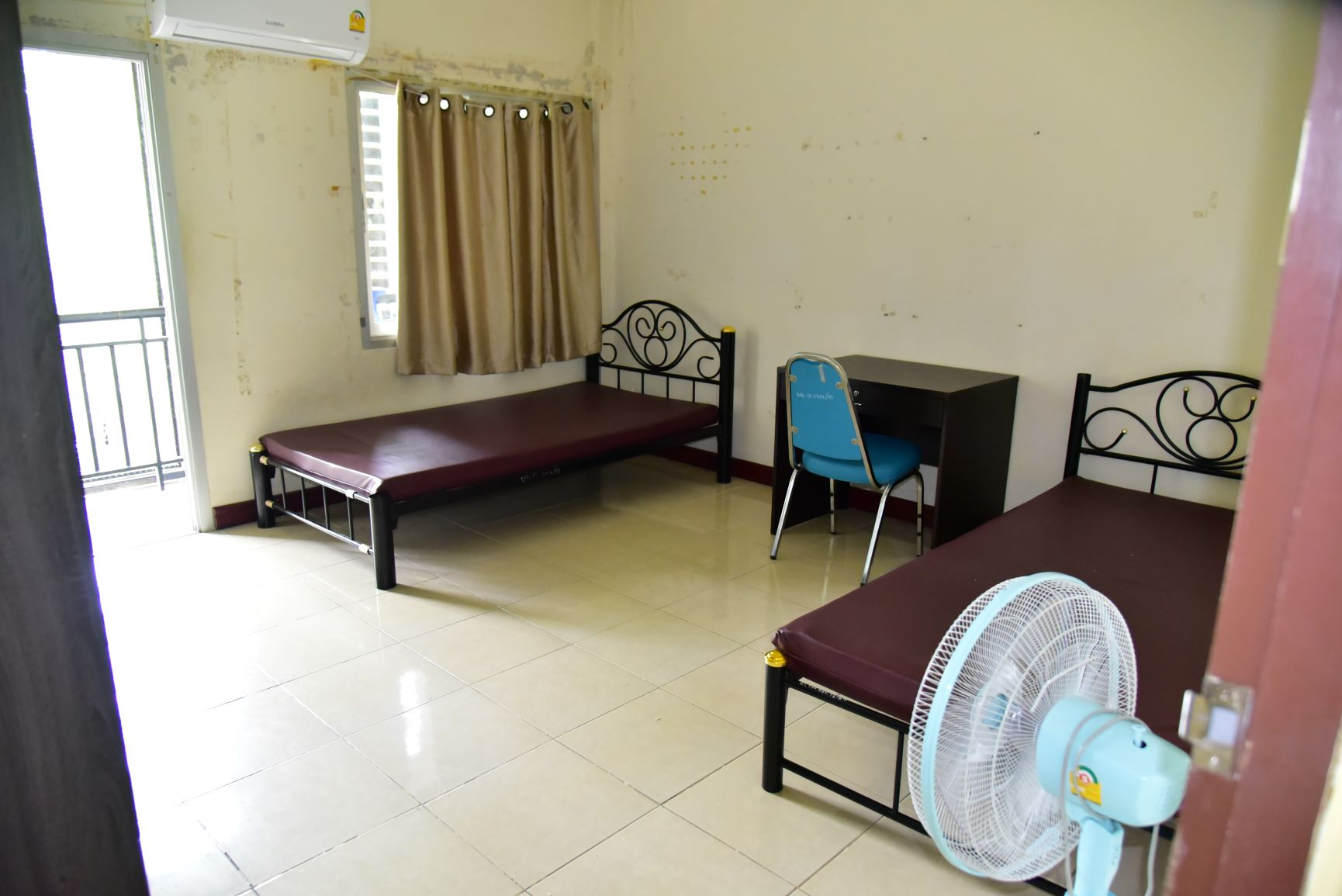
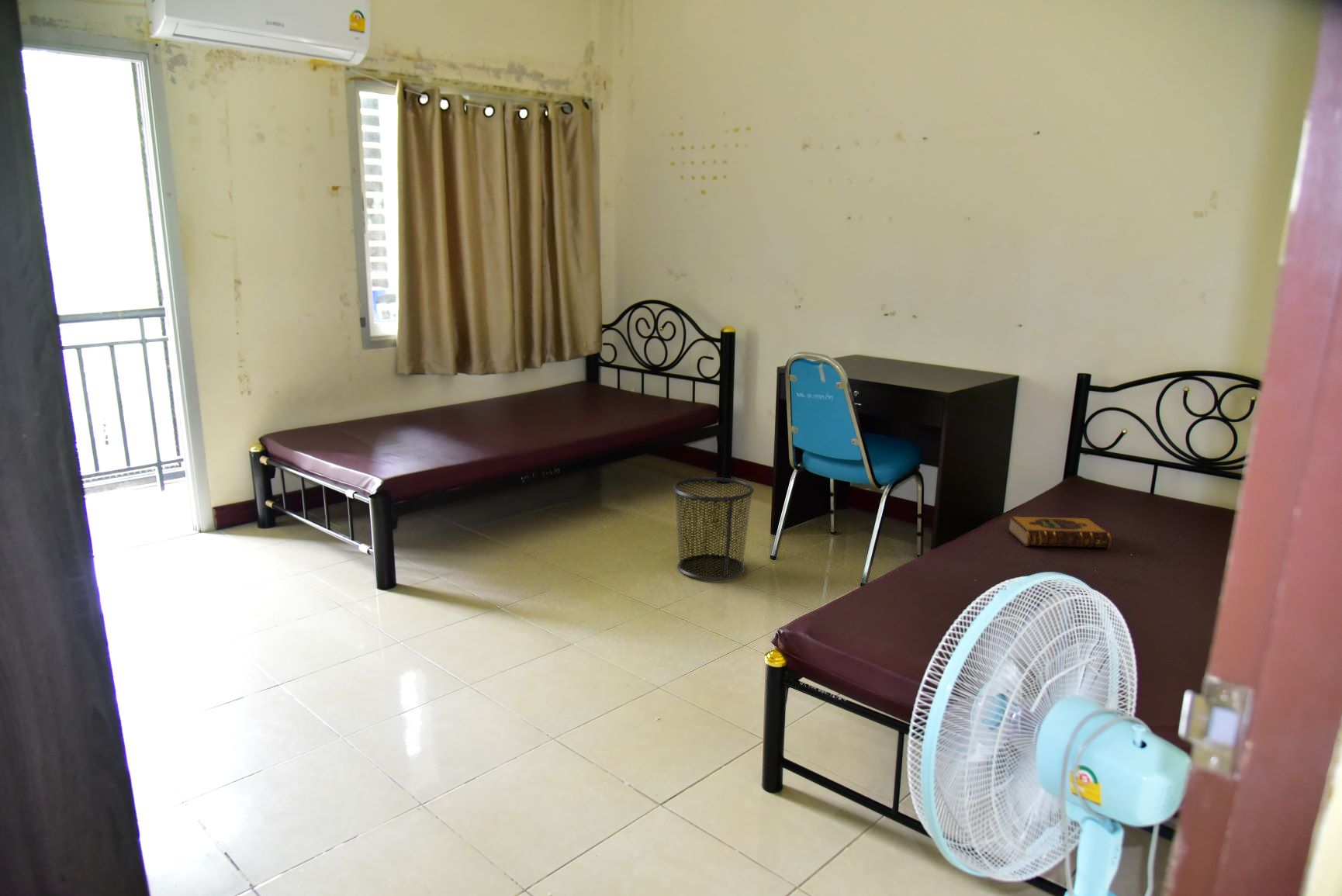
+ waste bin (712, 528)
+ hardback book (1058, 532)
